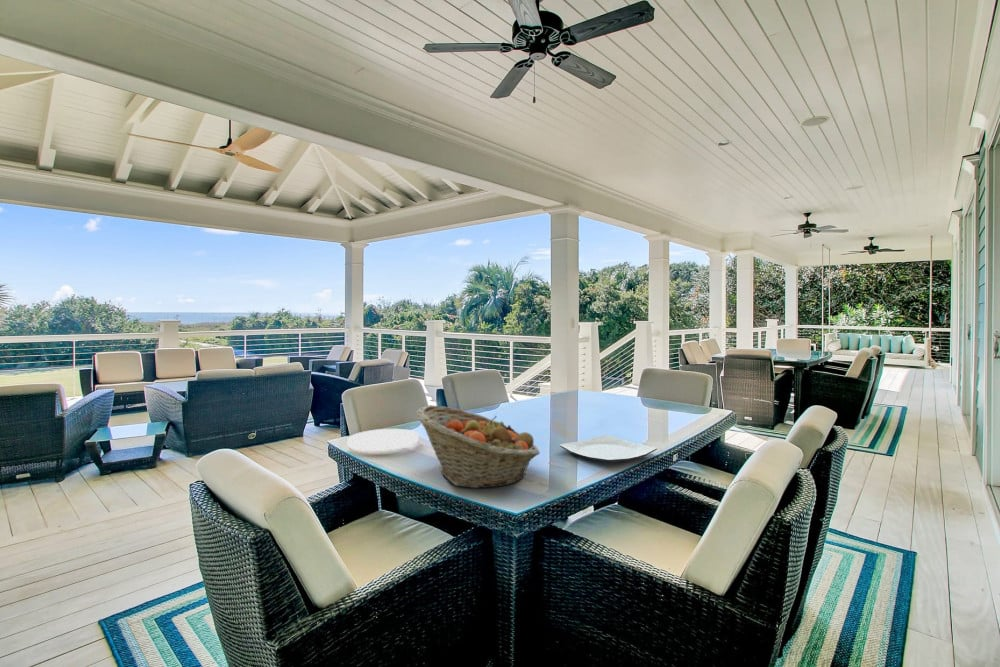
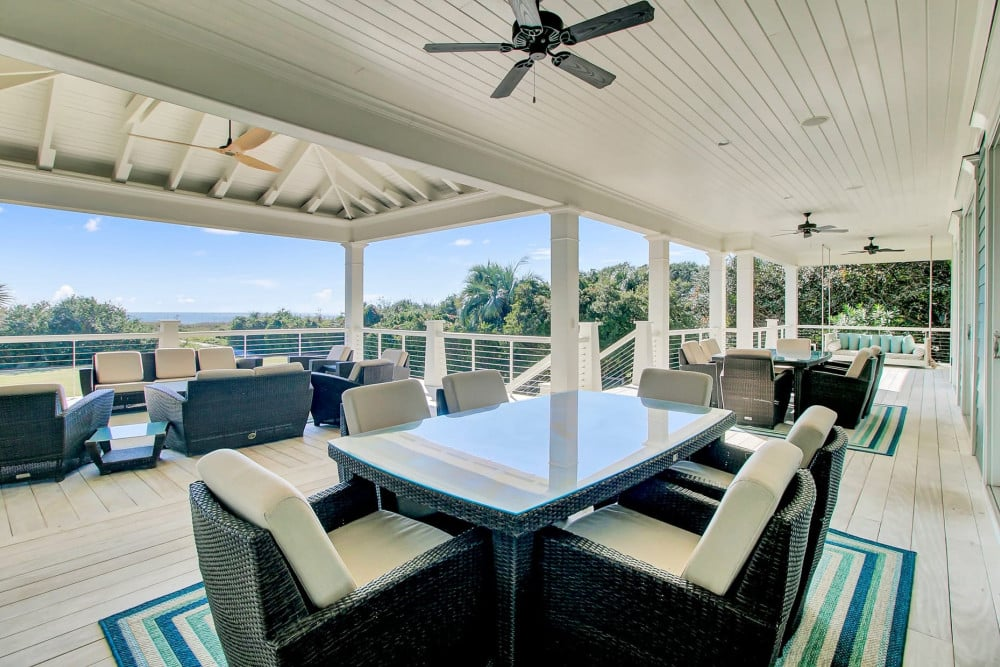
- plate (383, 439)
- plate (607, 449)
- fruit basket (476, 440)
